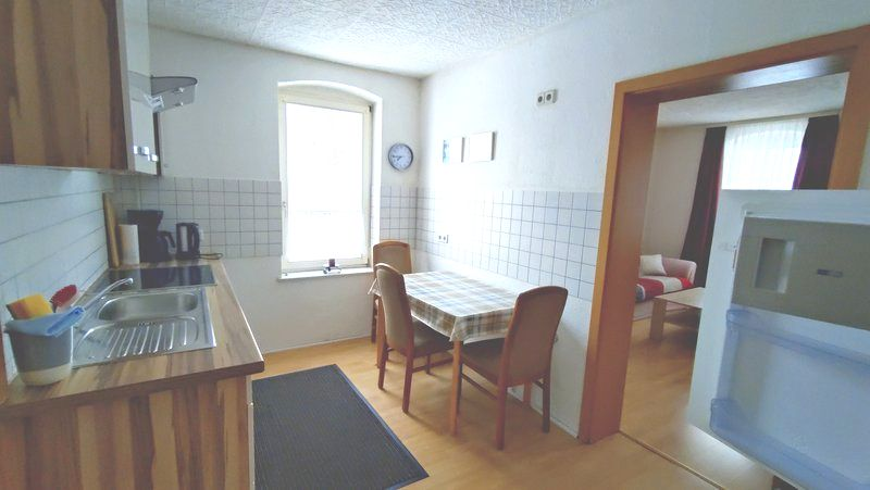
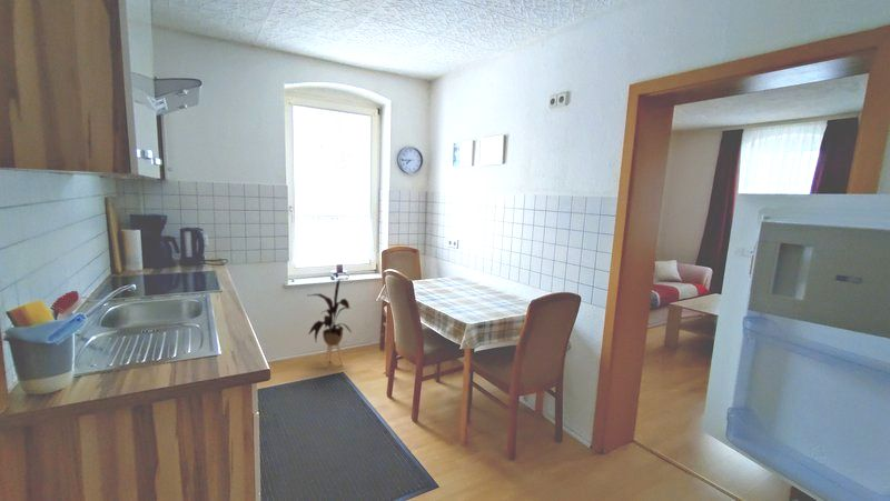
+ house plant (328, 322)
